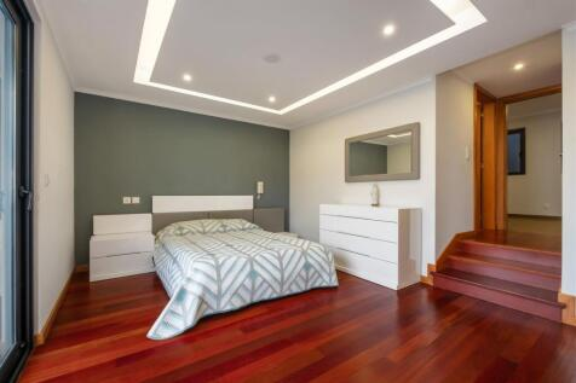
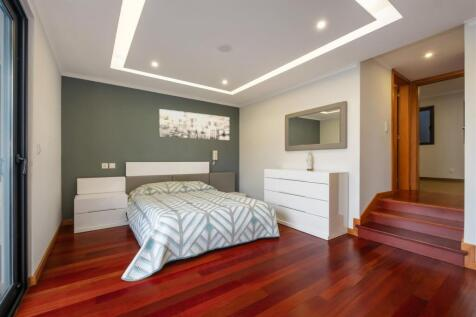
+ wall art (197, 126)
